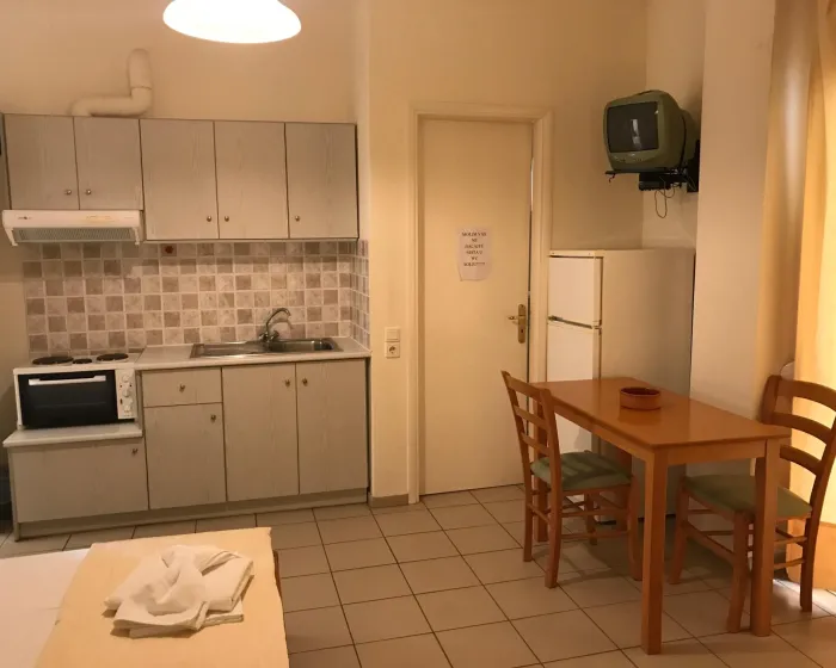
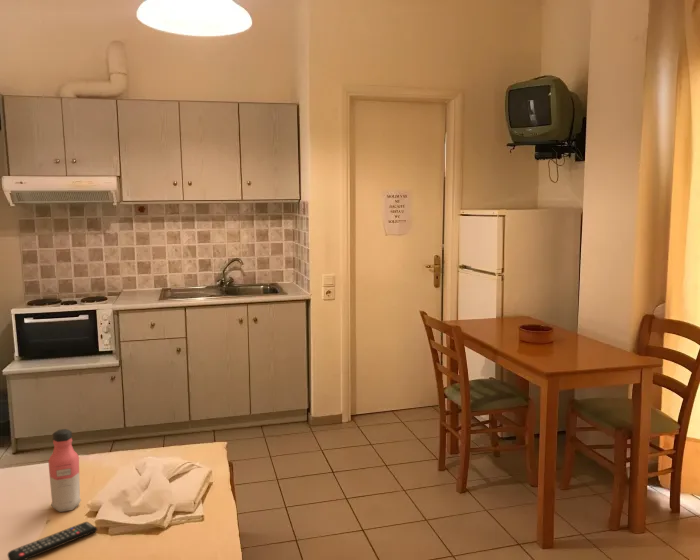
+ water bottle (64, 469)
+ remote control (54, 541)
